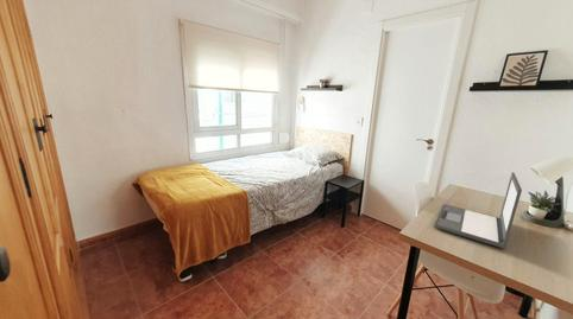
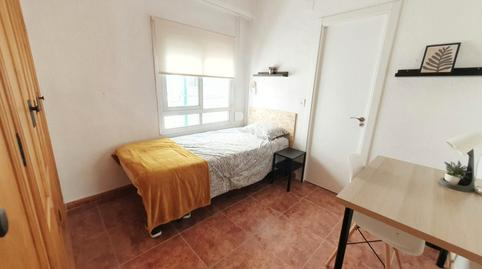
- laptop (473, 211)
